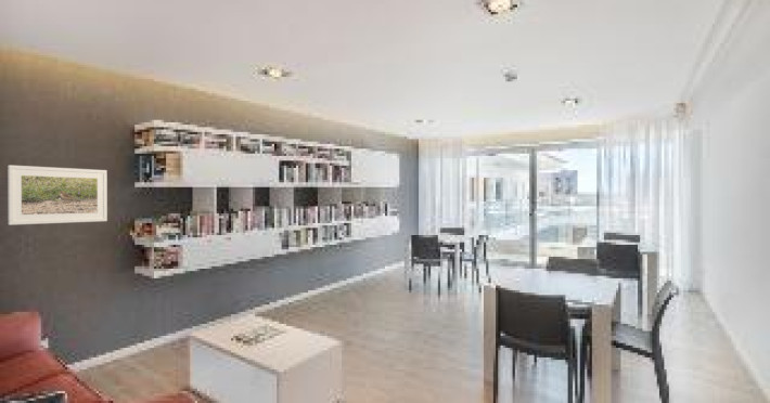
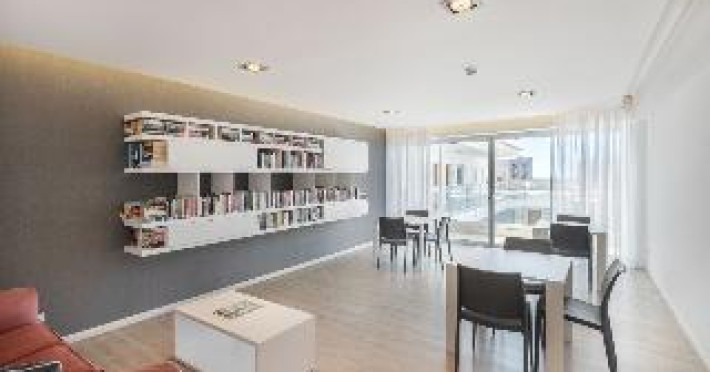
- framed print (61, 195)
